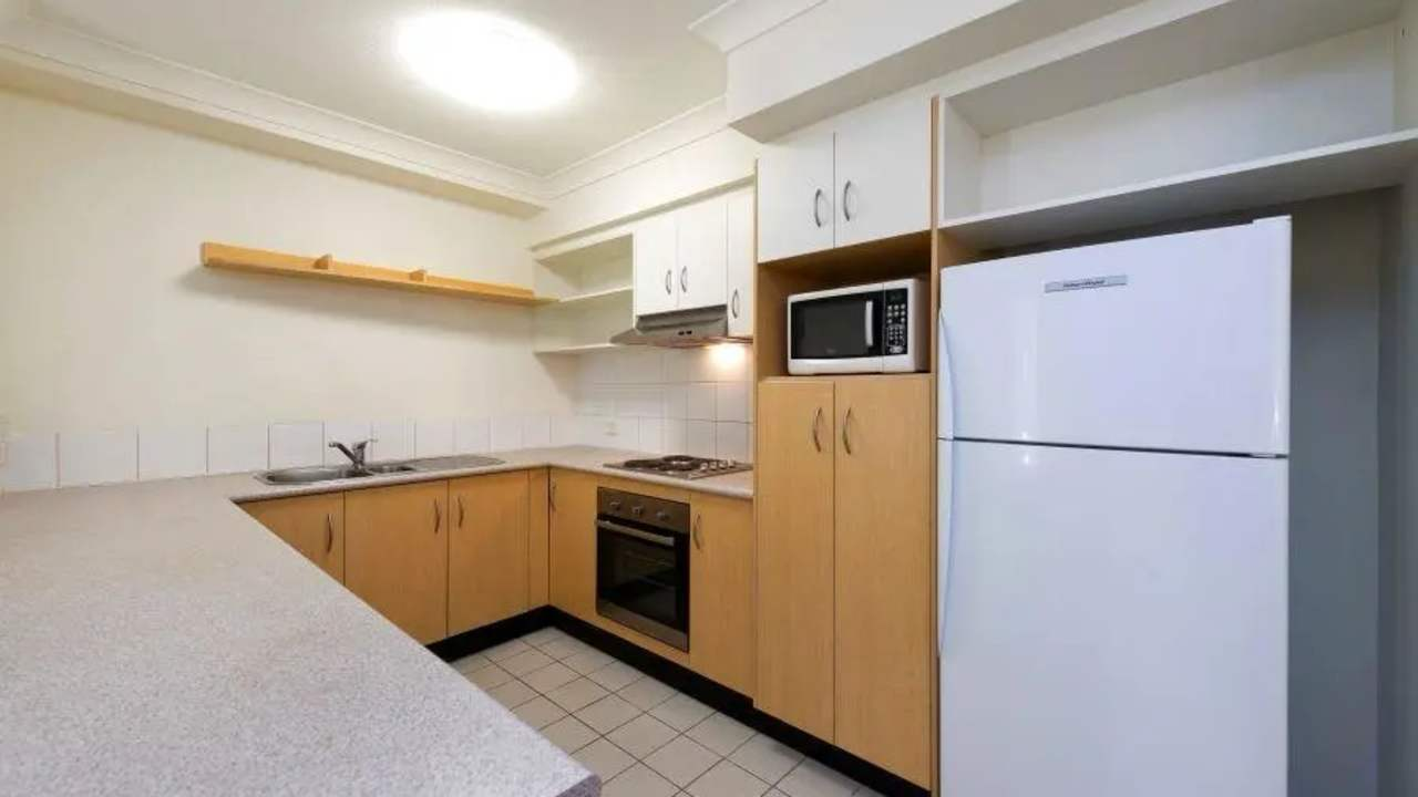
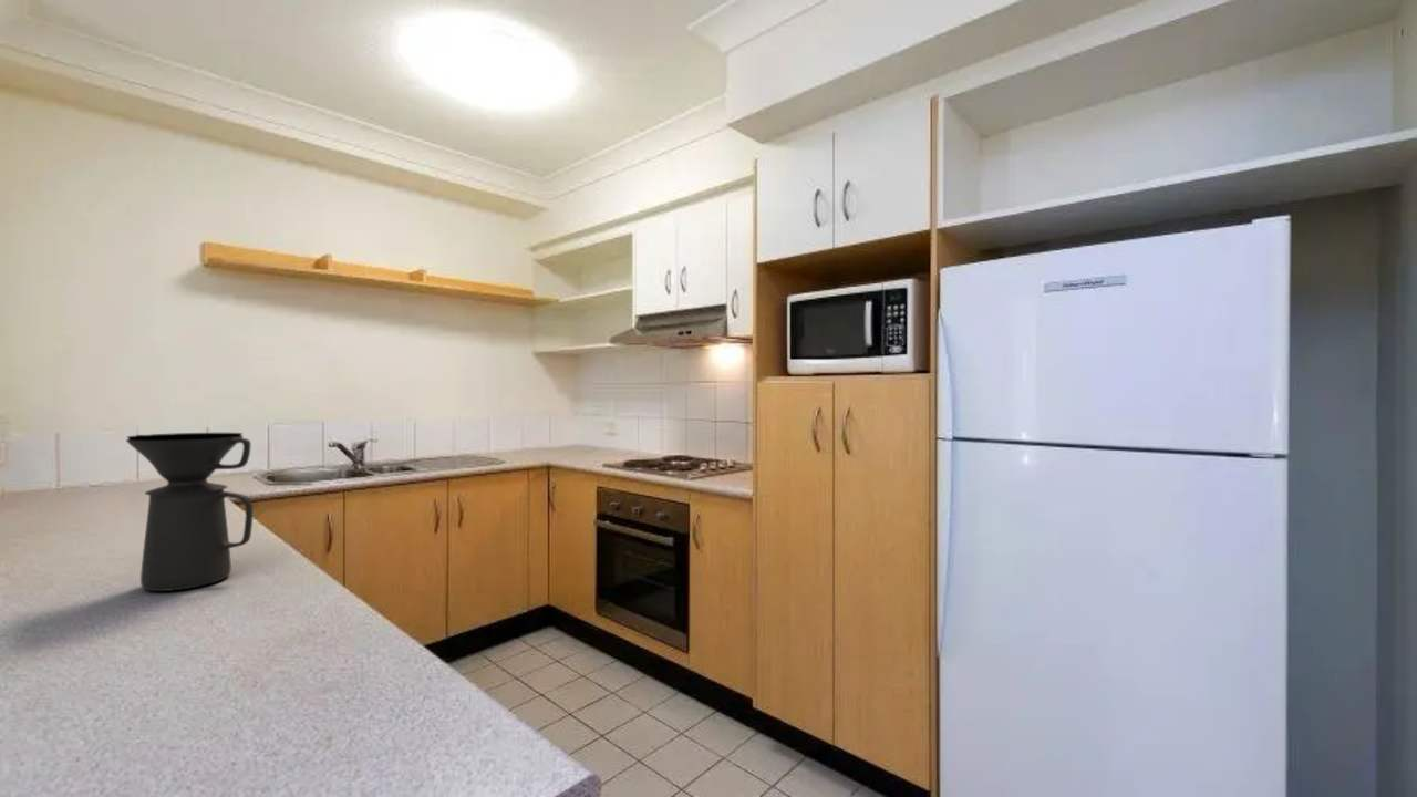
+ coffee maker (187, 508)
